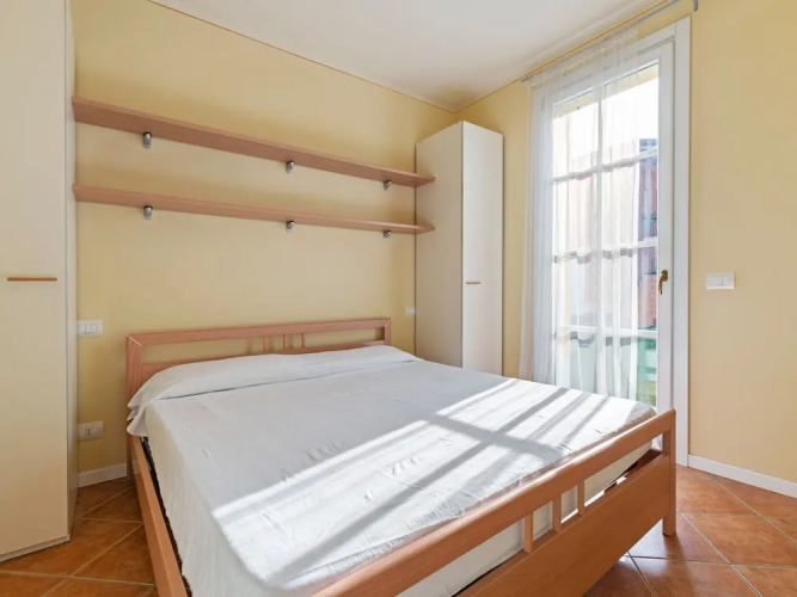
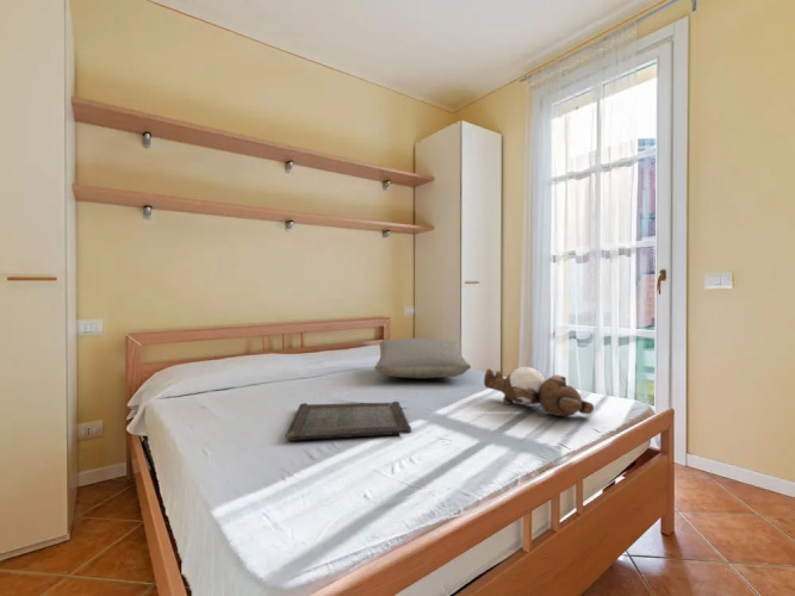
+ teddy bear (534, 389)
+ serving tray (349, 417)
+ pillow (420, 356)
